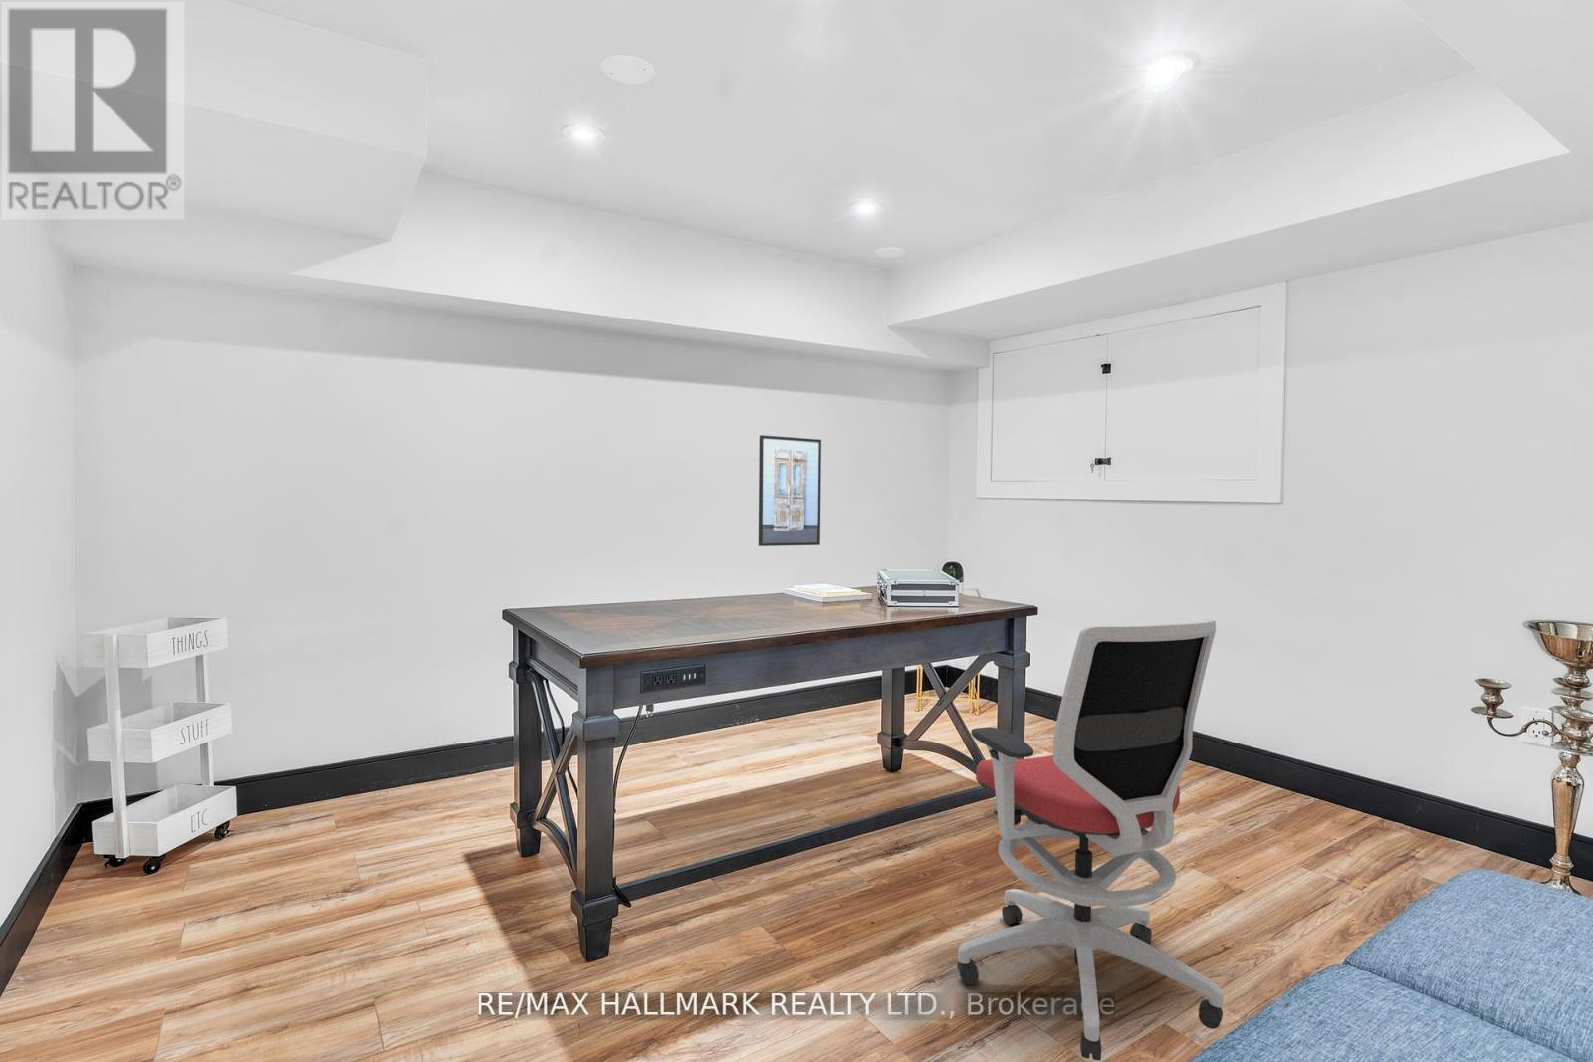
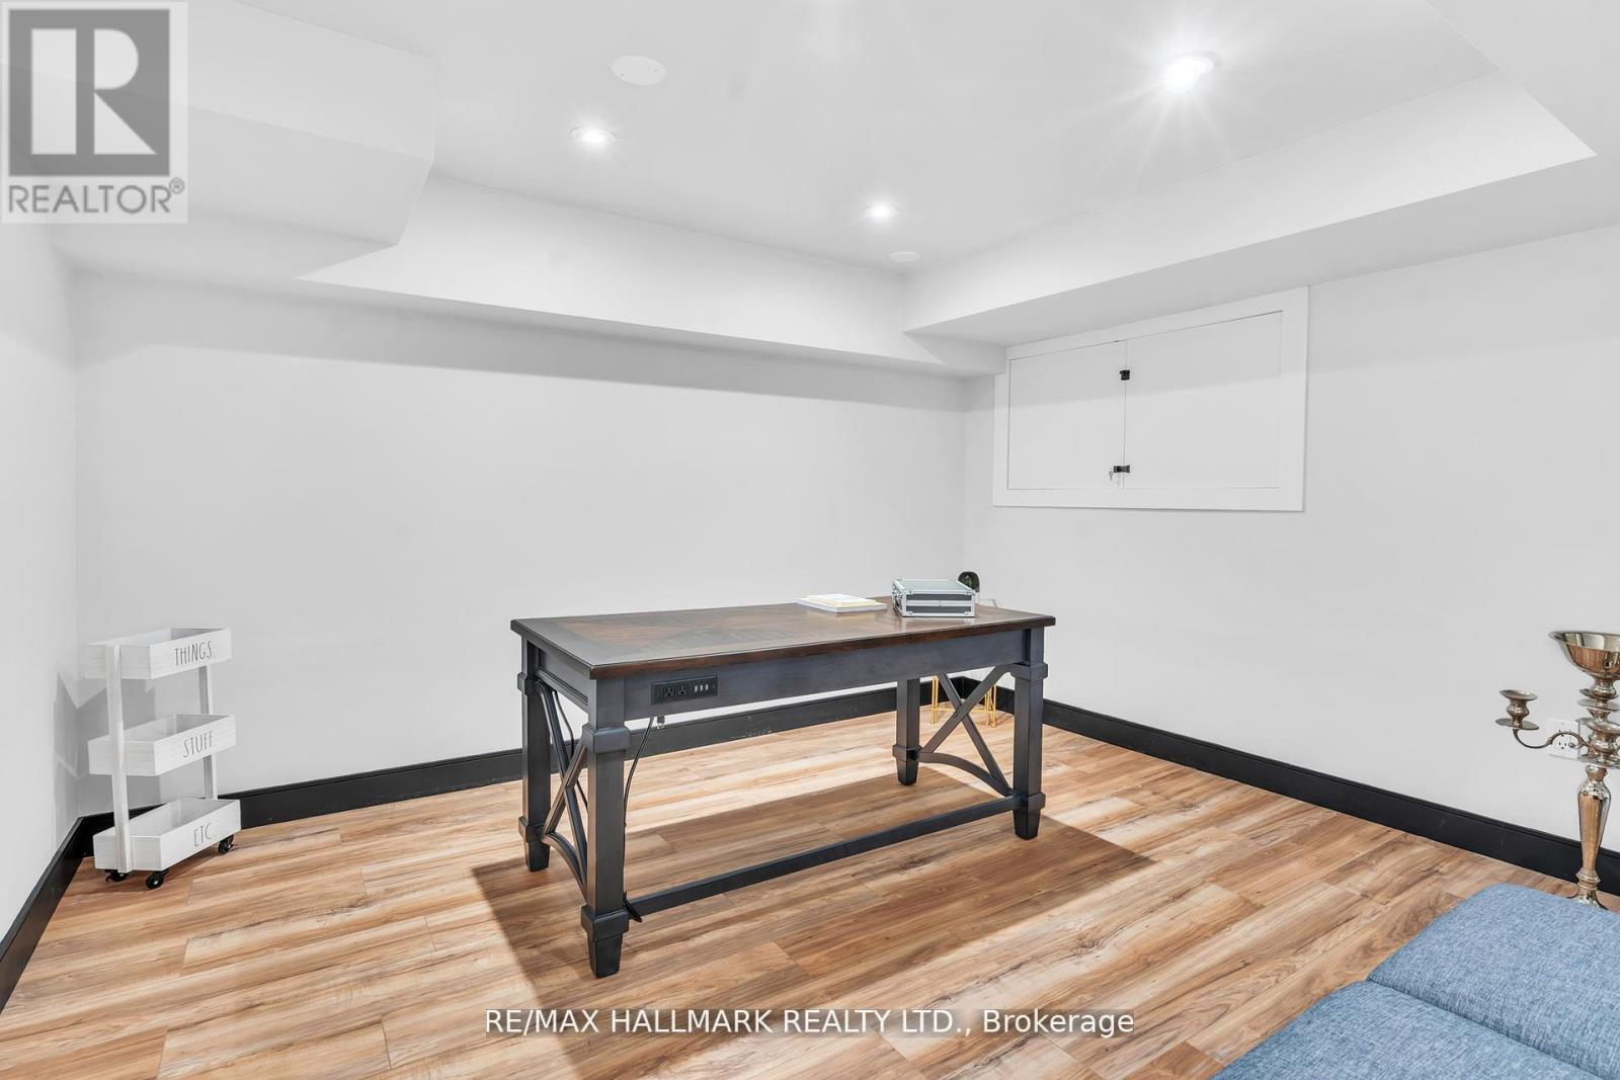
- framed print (791, 492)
- office chair (1079, 792)
